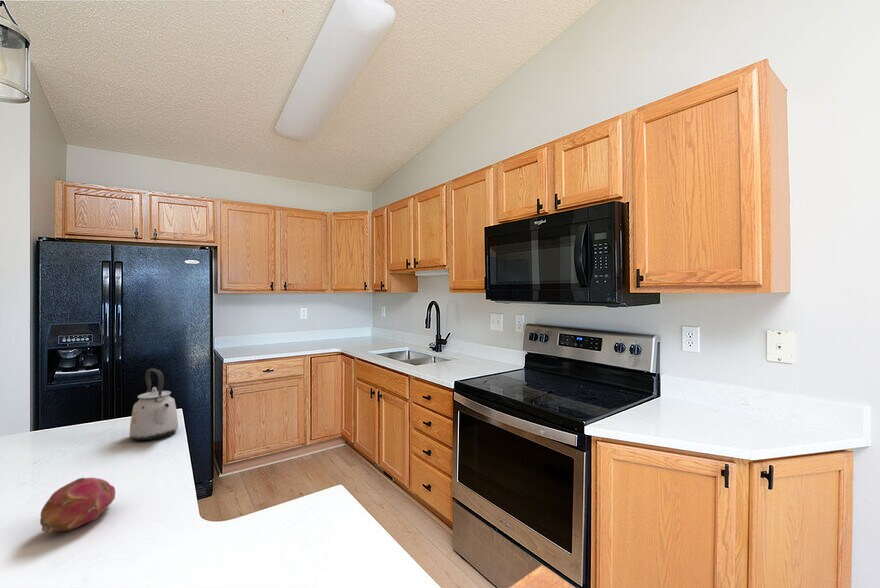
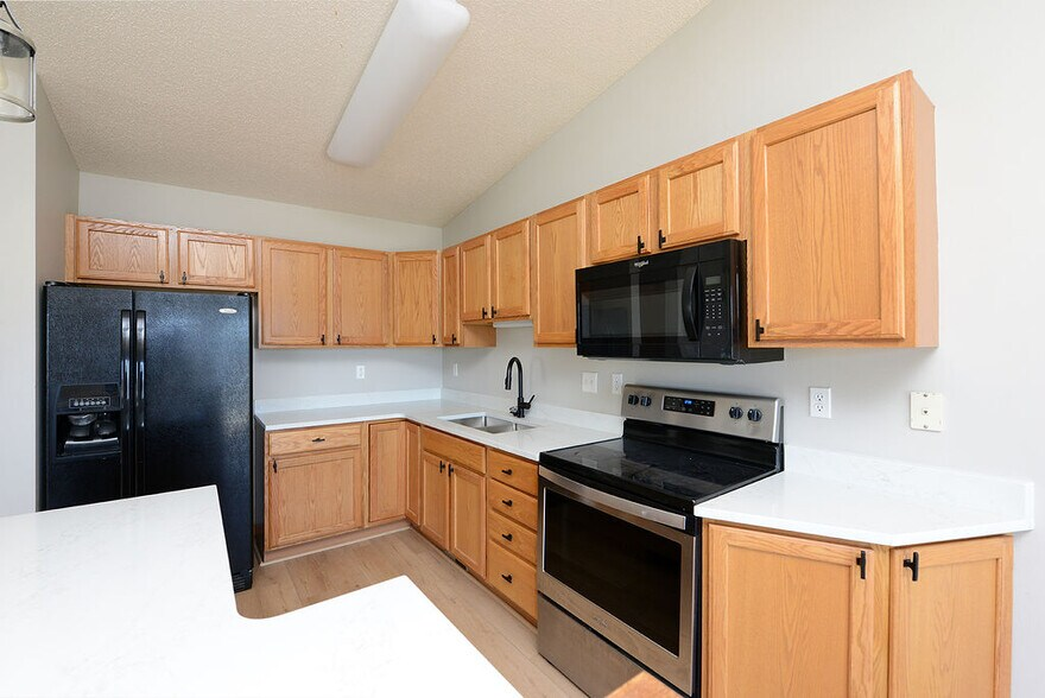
- fruit (81, 500)
- kettle (157, 403)
